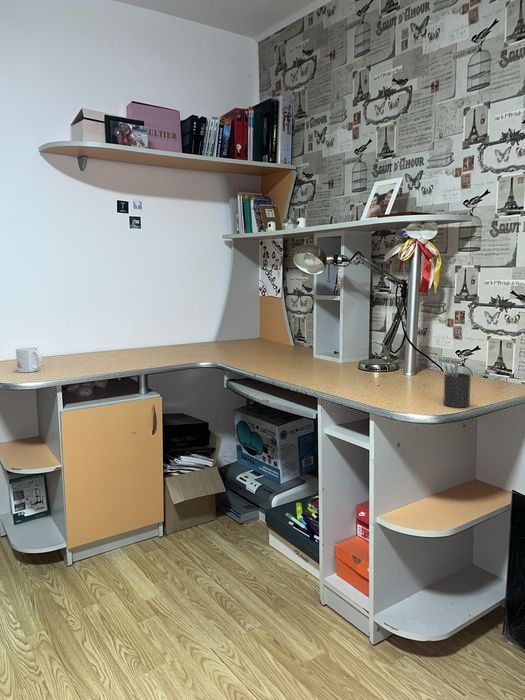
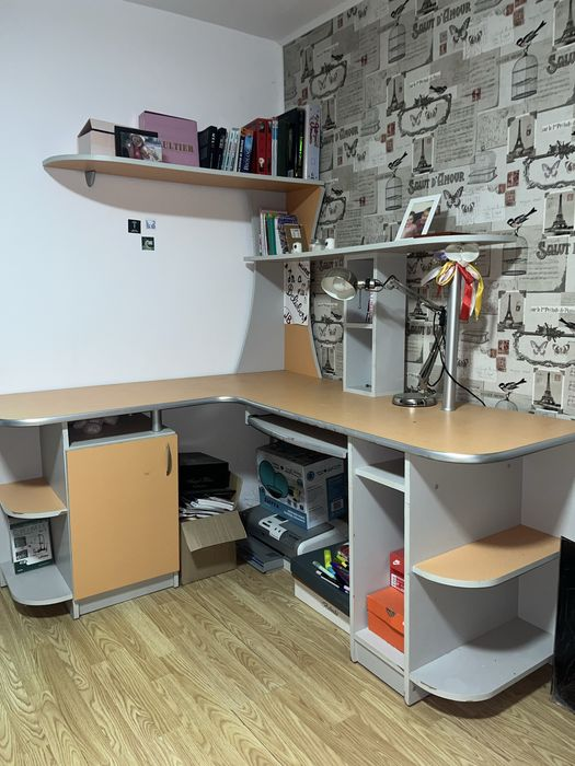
- mug (30, 359)
- pen holder (455, 380)
